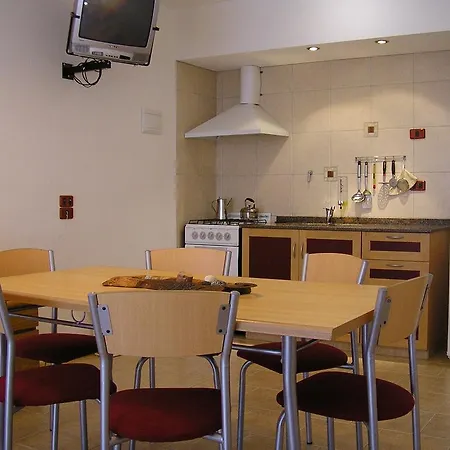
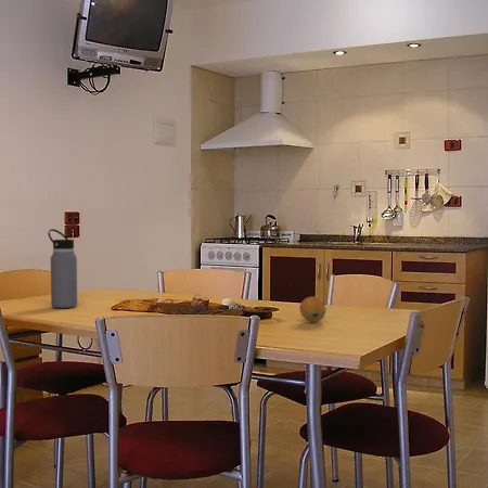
+ water bottle (62, 268)
+ fruit (312, 309)
